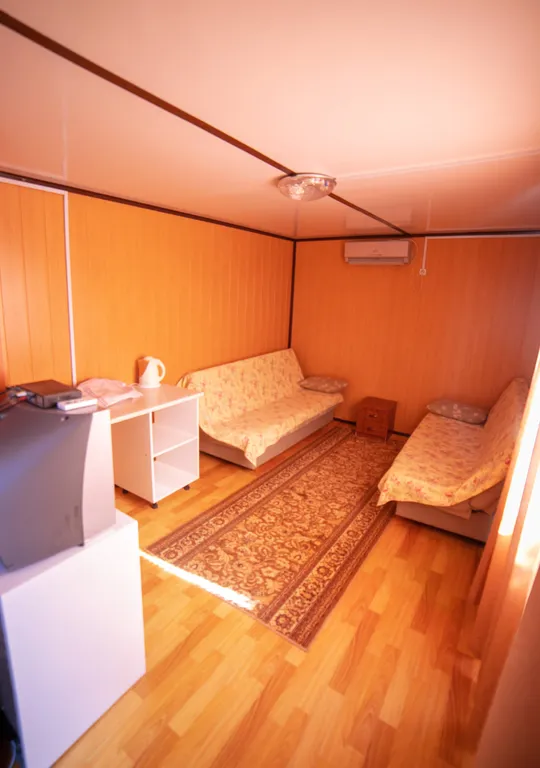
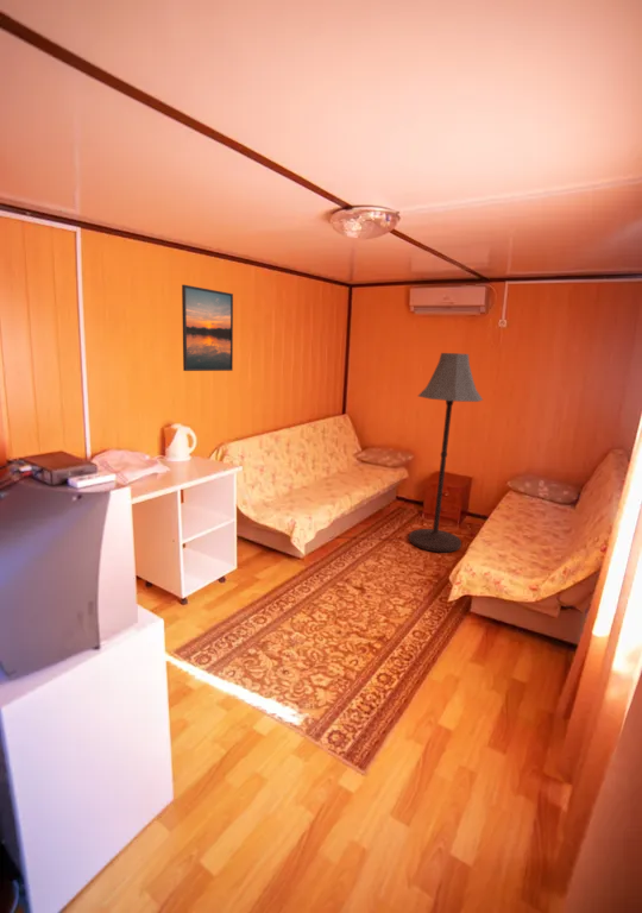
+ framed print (208, 330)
+ floor lamp (443, 452)
